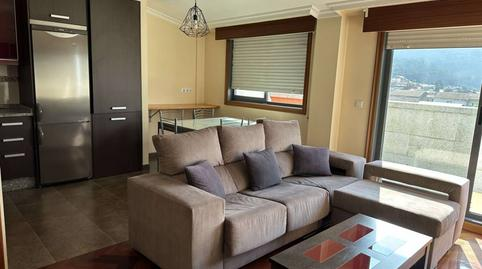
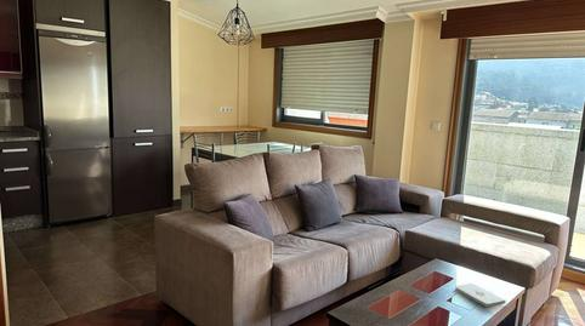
+ notepad (478, 294)
